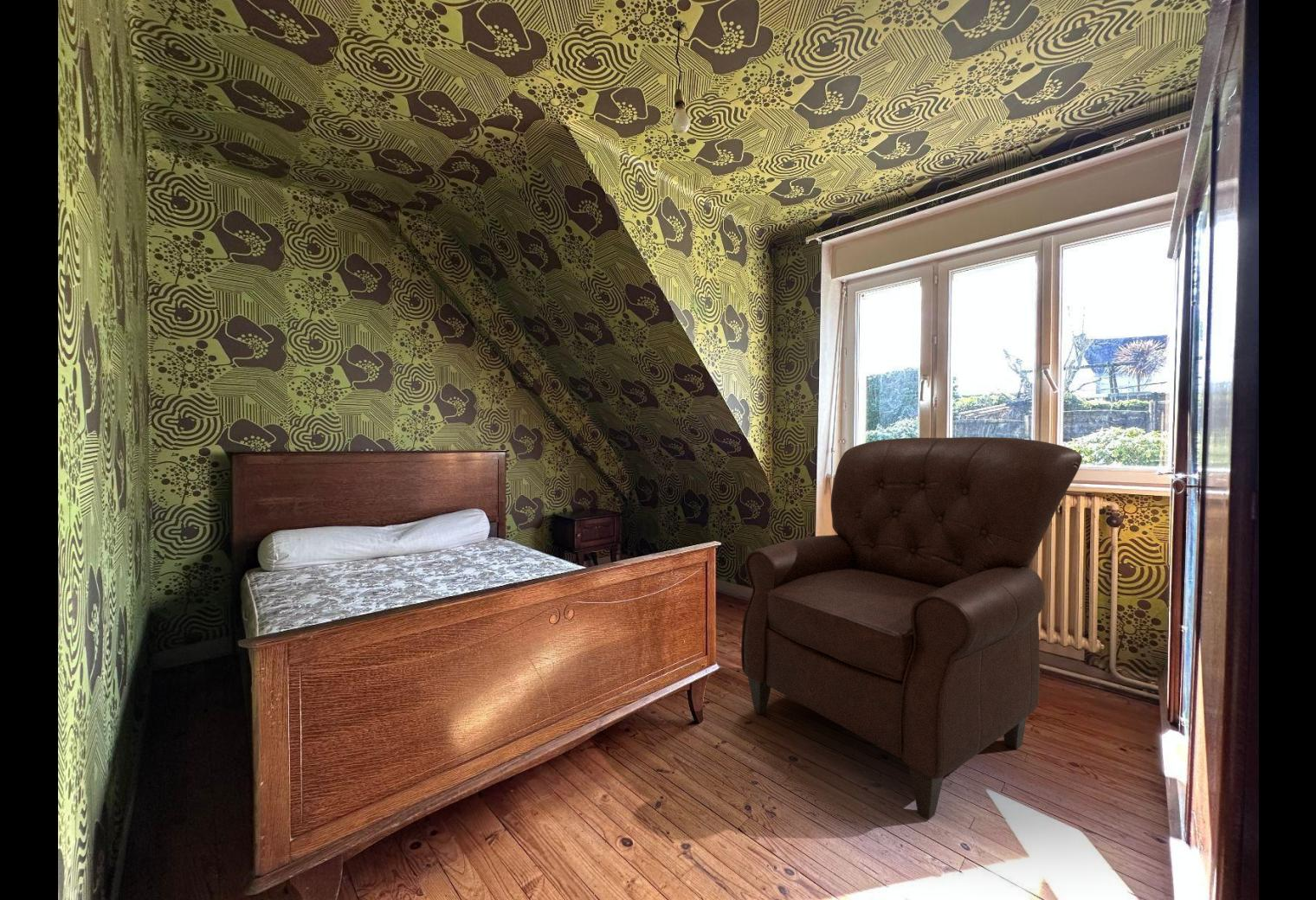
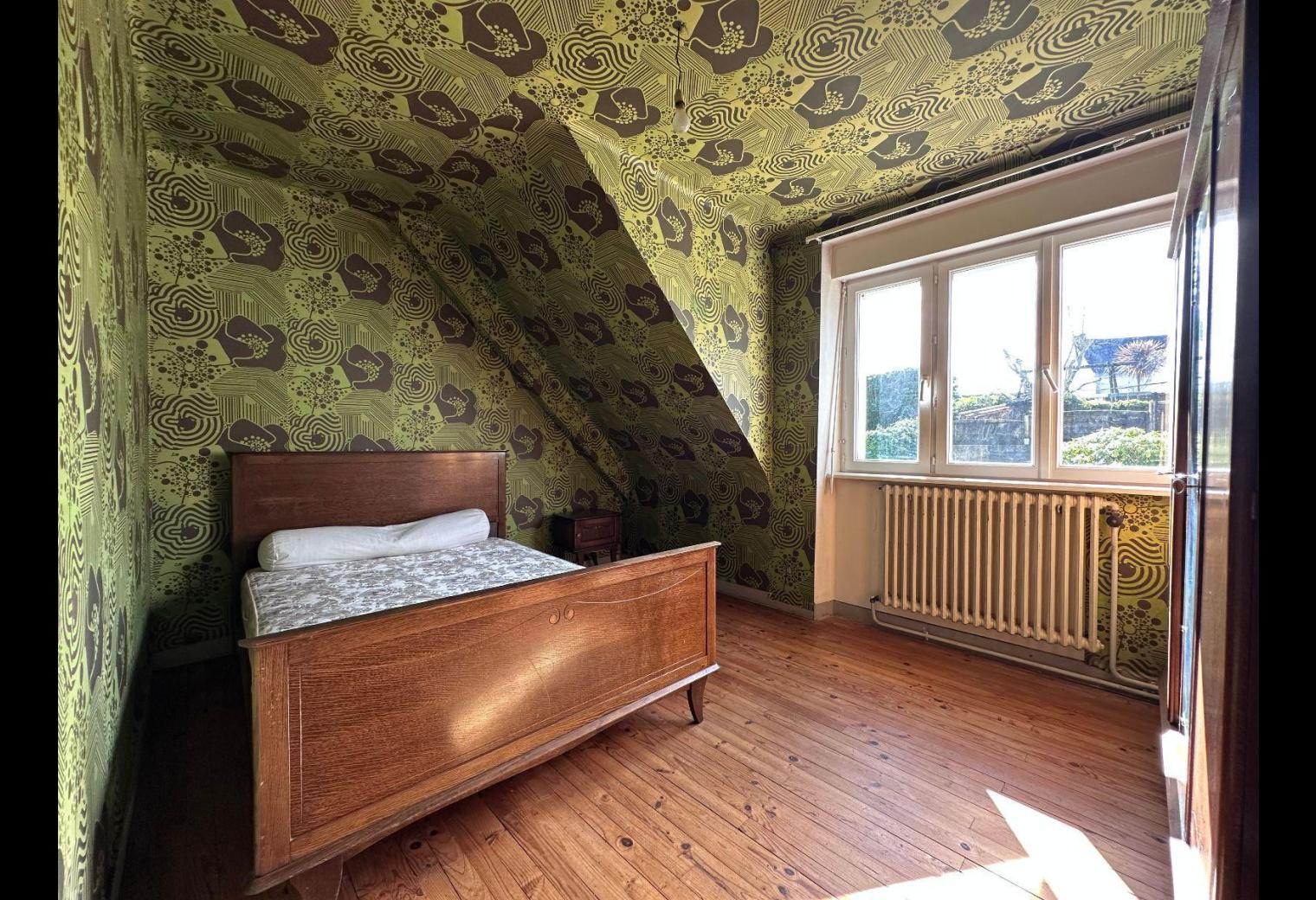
- chair (899, 577)
